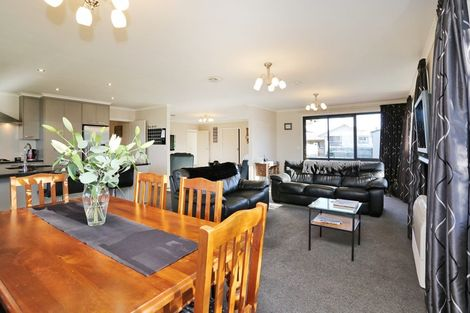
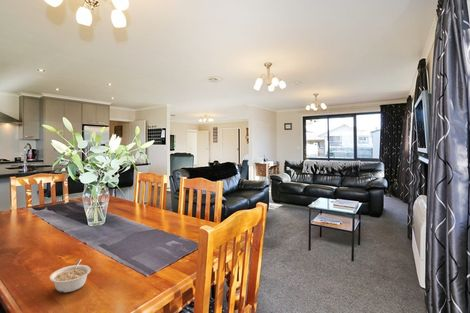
+ legume (70, 277)
